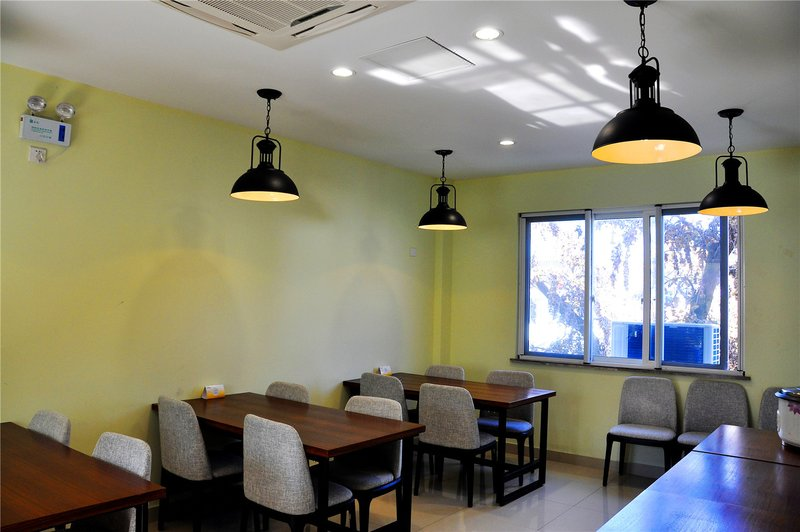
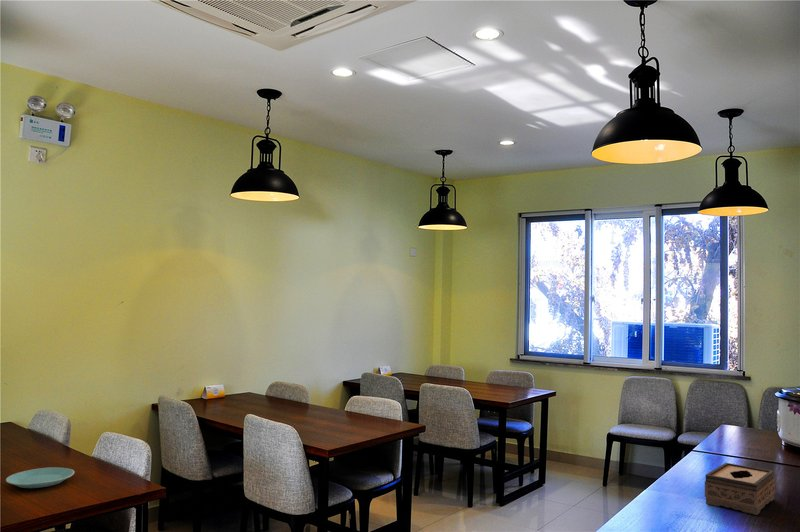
+ tissue box (740, 487)
+ plate (40, 478)
